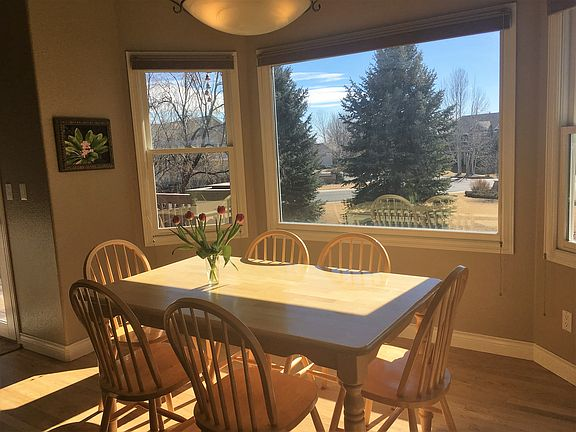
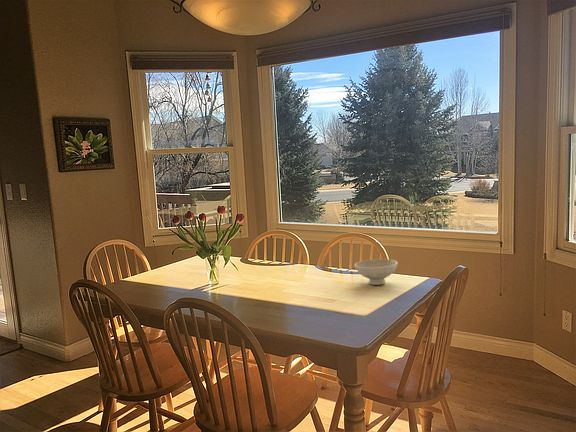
+ bowl (376, 272)
